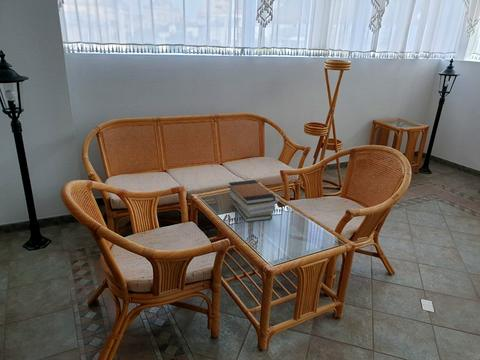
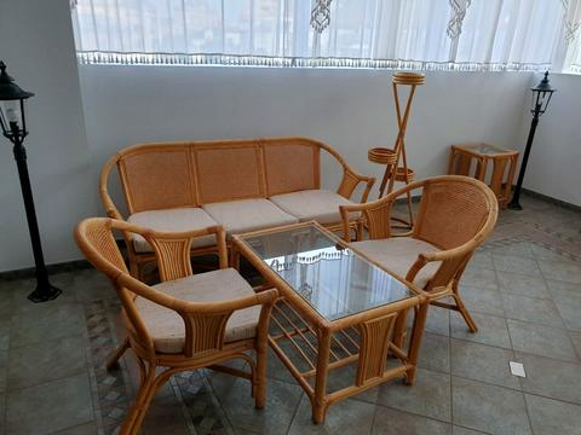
- book stack (251, 200)
